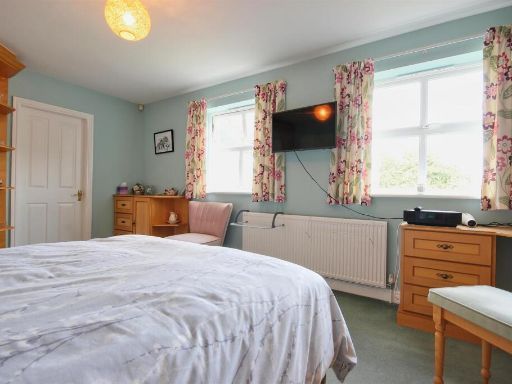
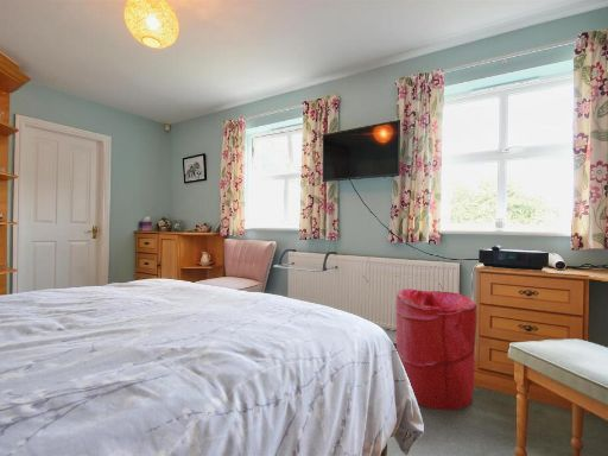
+ laundry hamper (433, 342)
